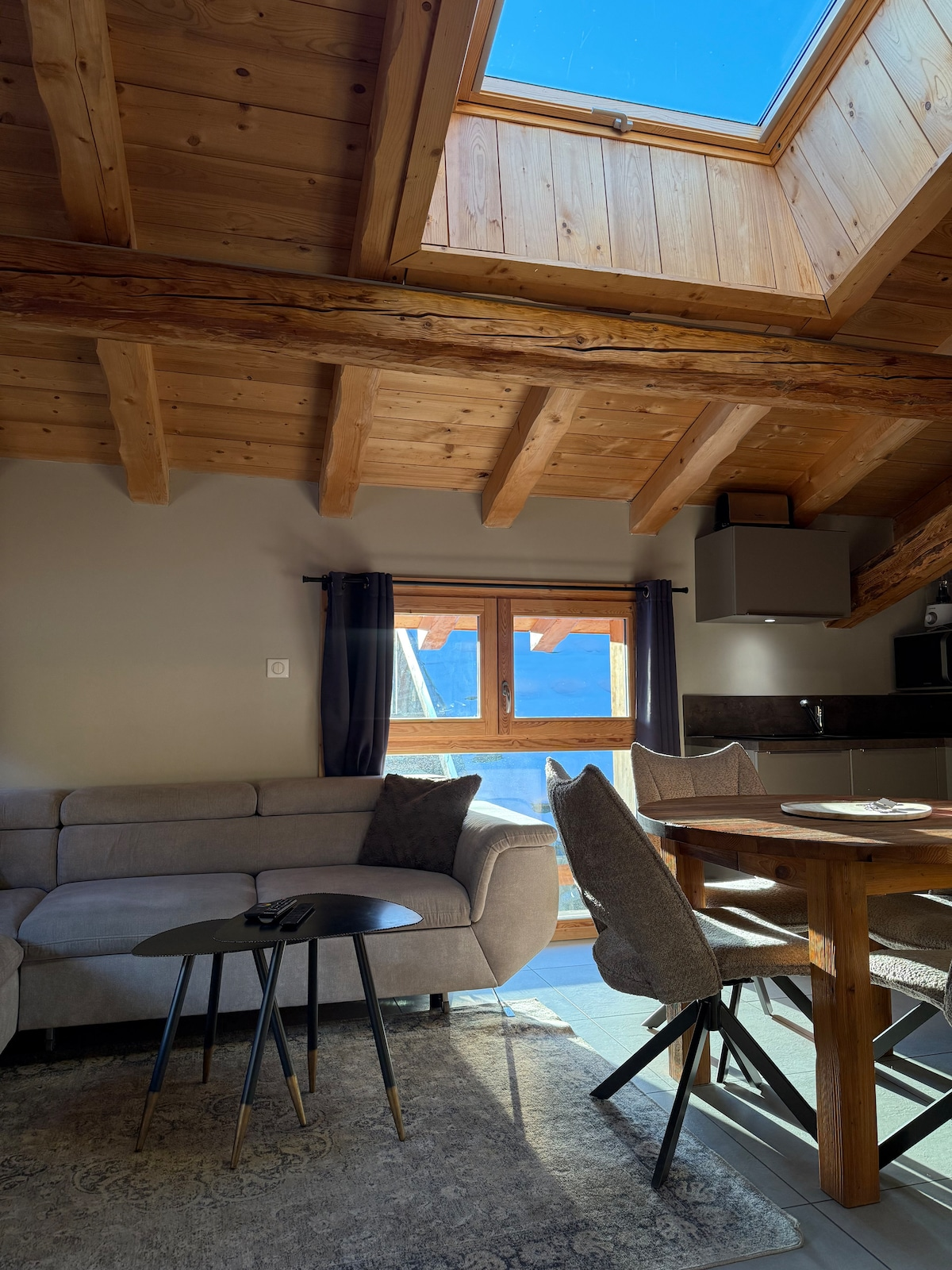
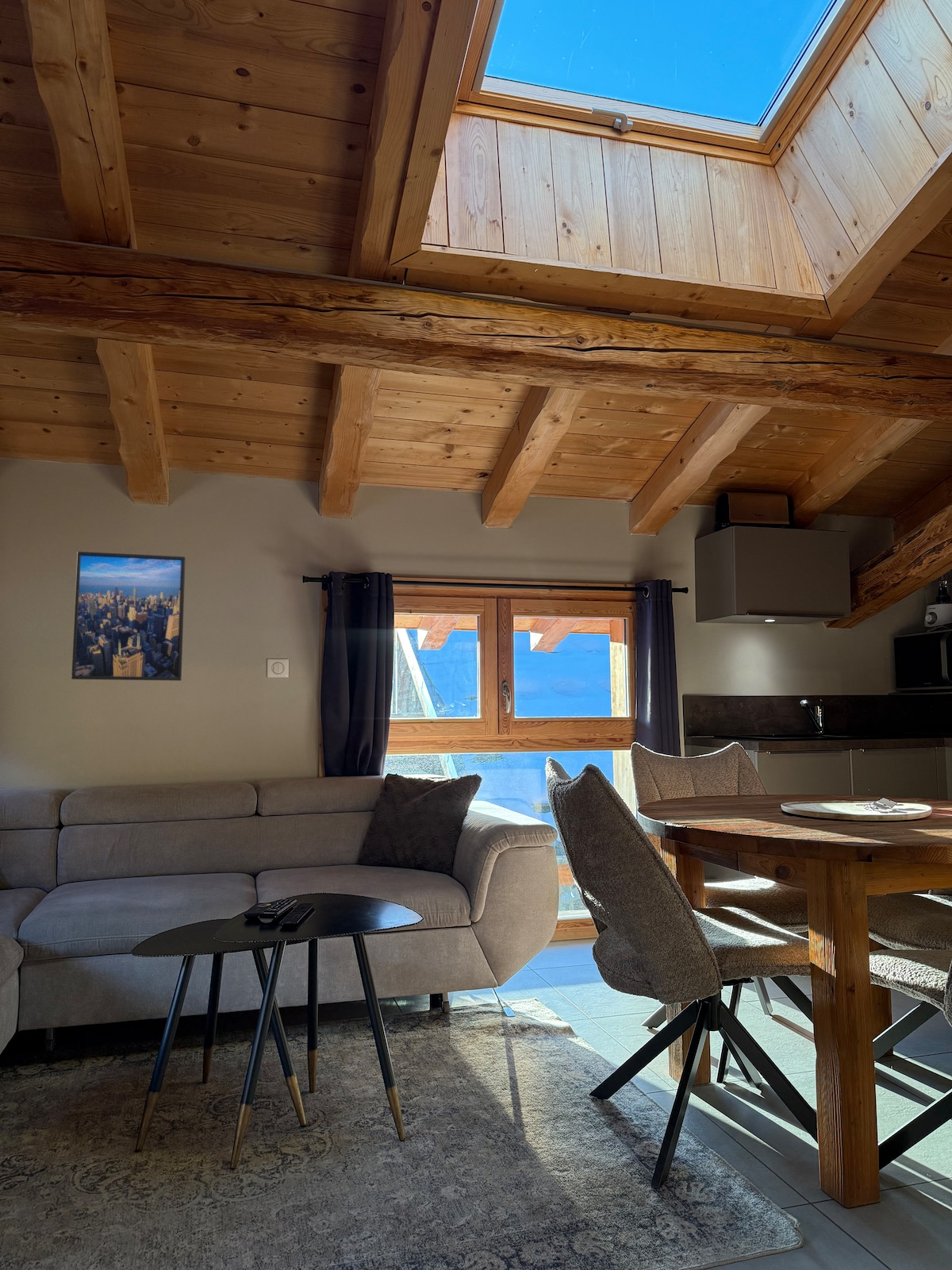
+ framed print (129, 616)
